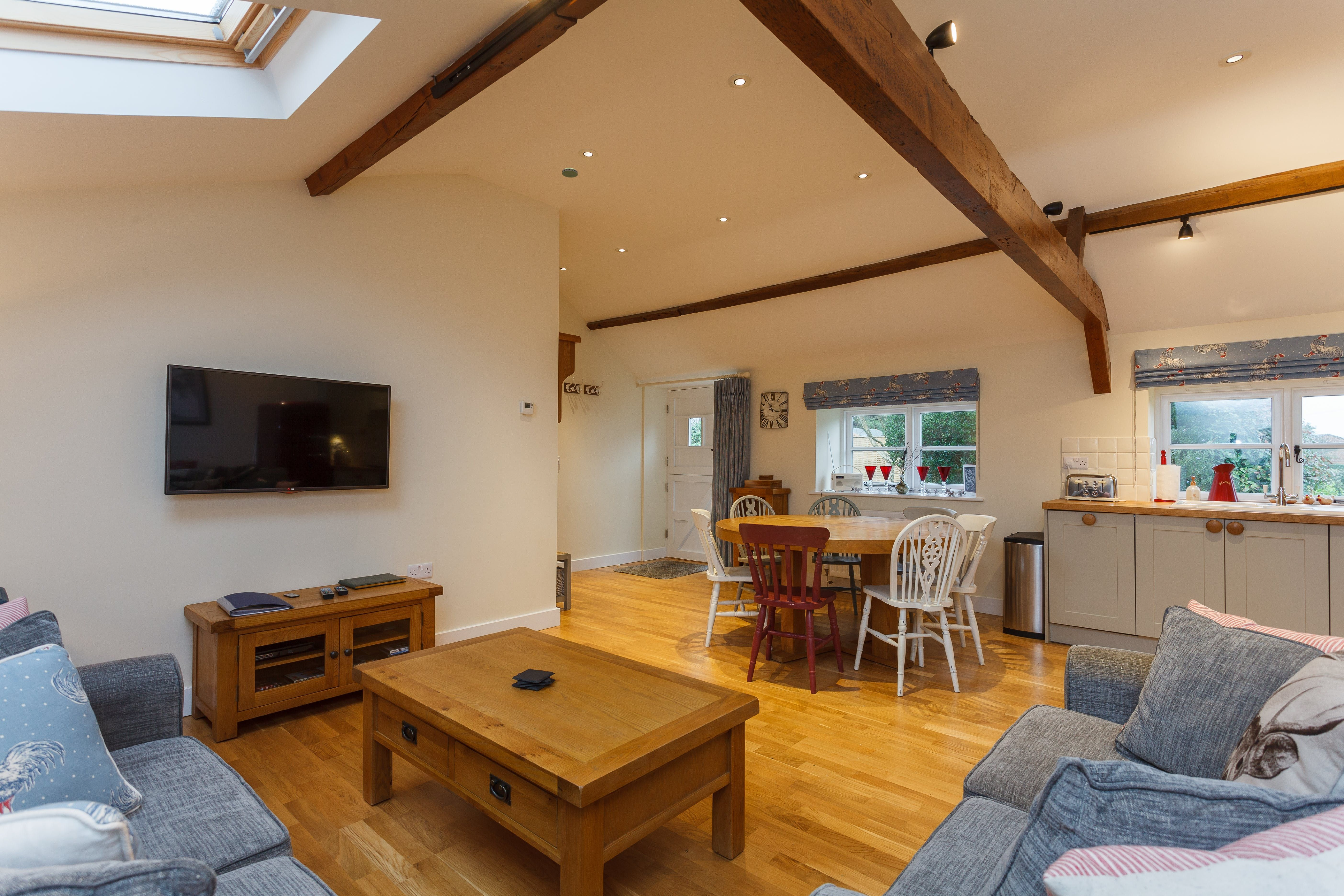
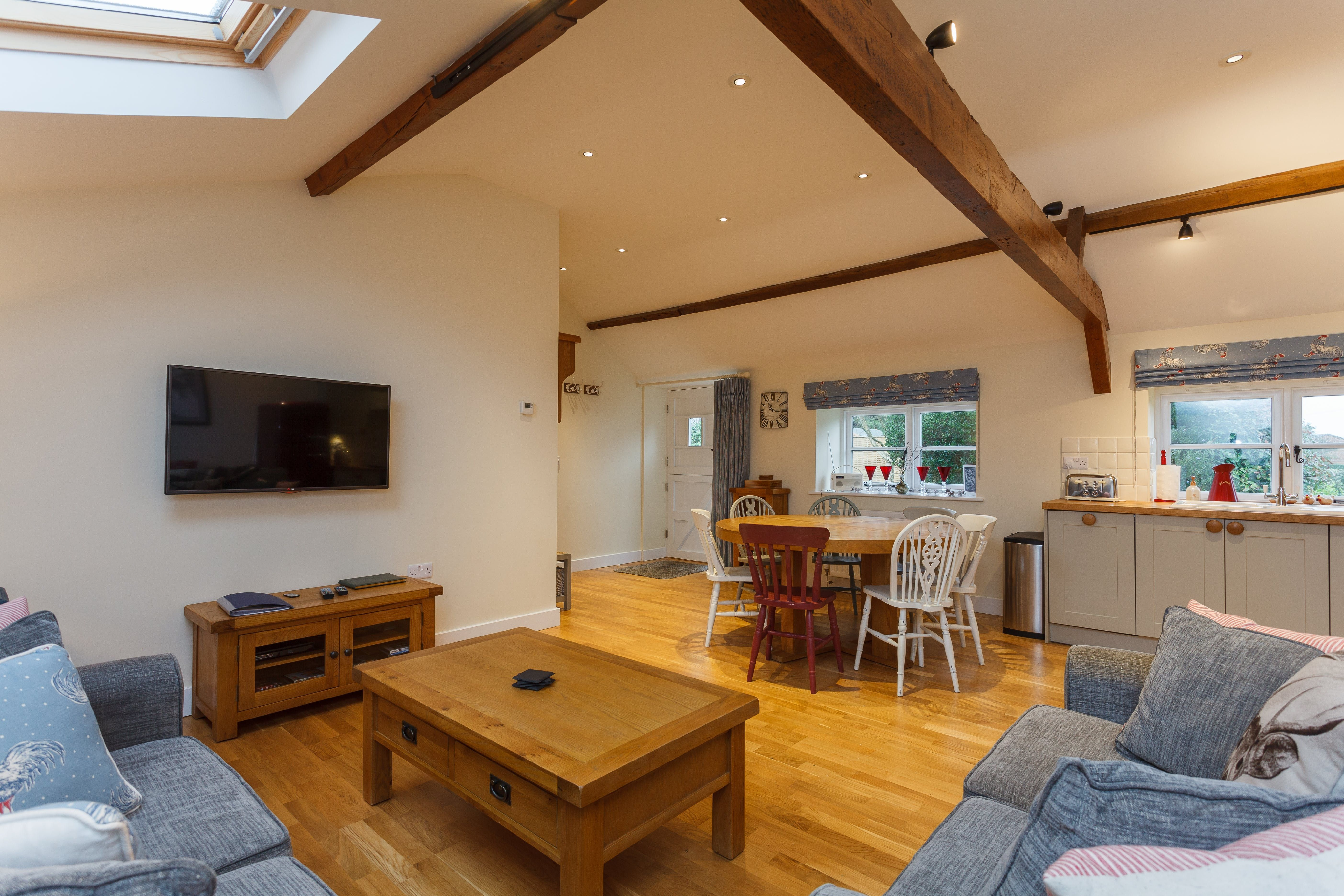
- smoke detector (570, 172)
